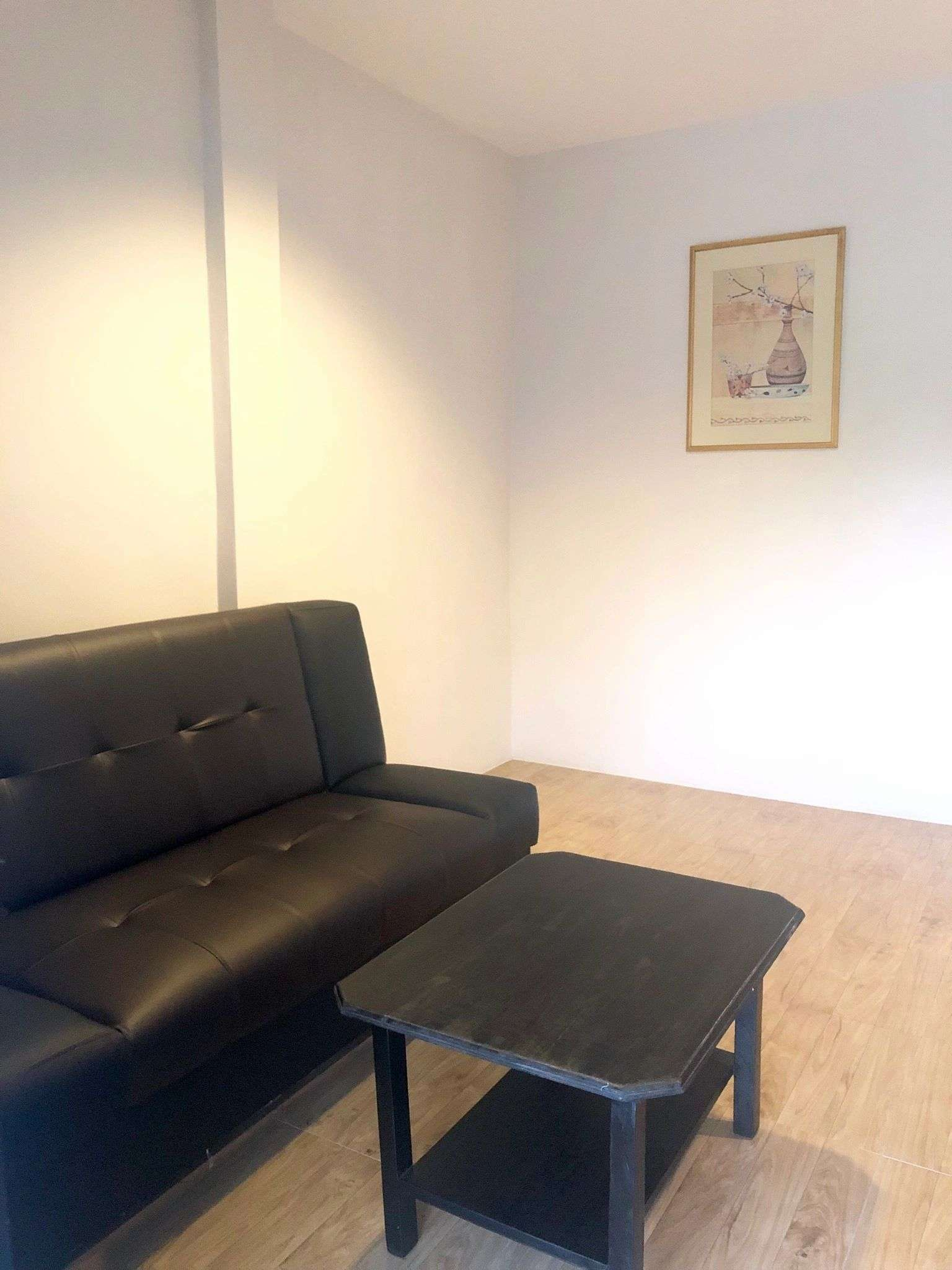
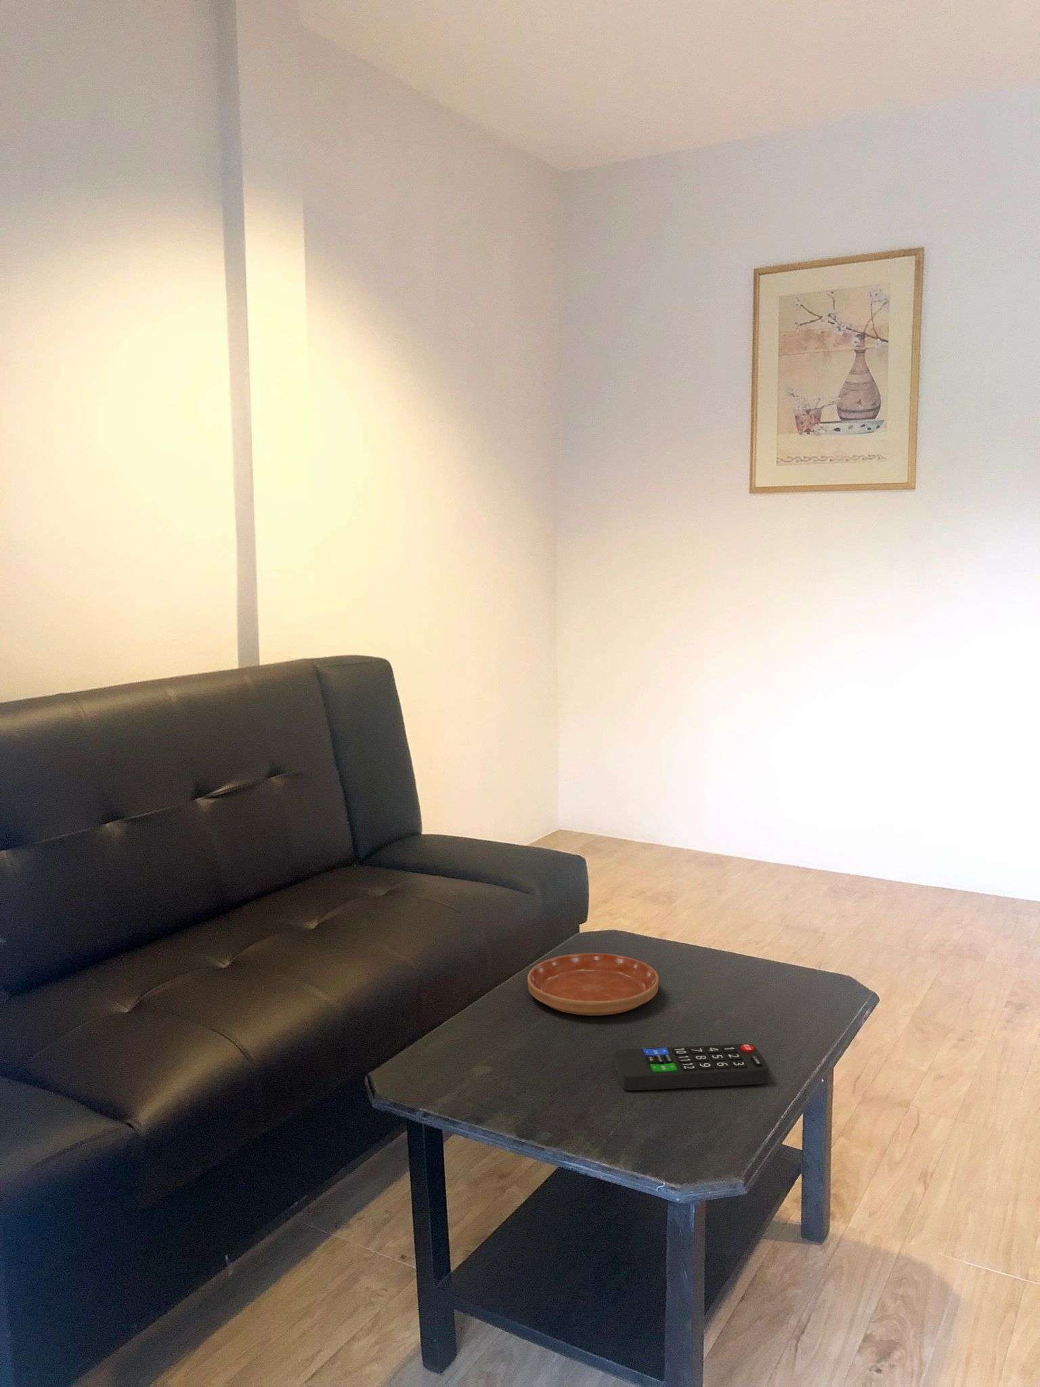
+ saucer (592, 985)
+ remote control (690, 1065)
